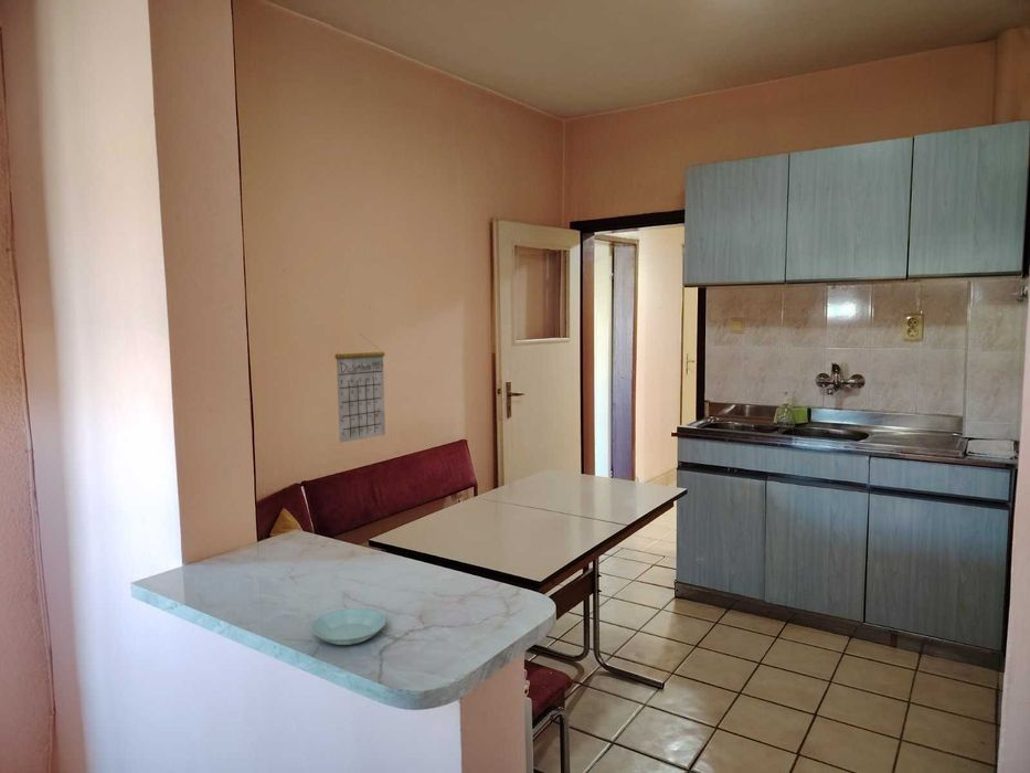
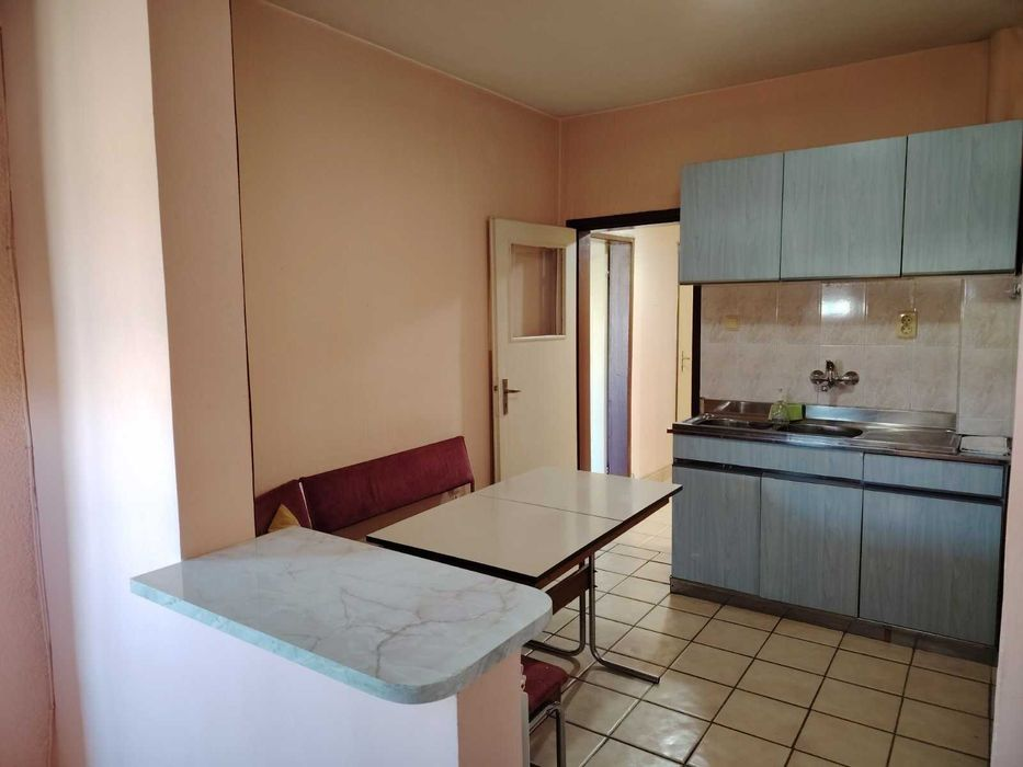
- calendar (361, 385)
- saucer (349, 628)
